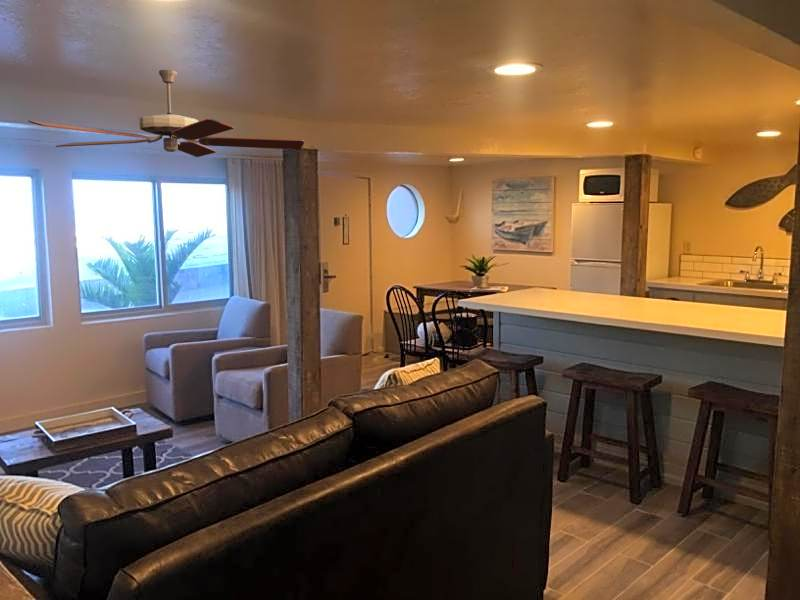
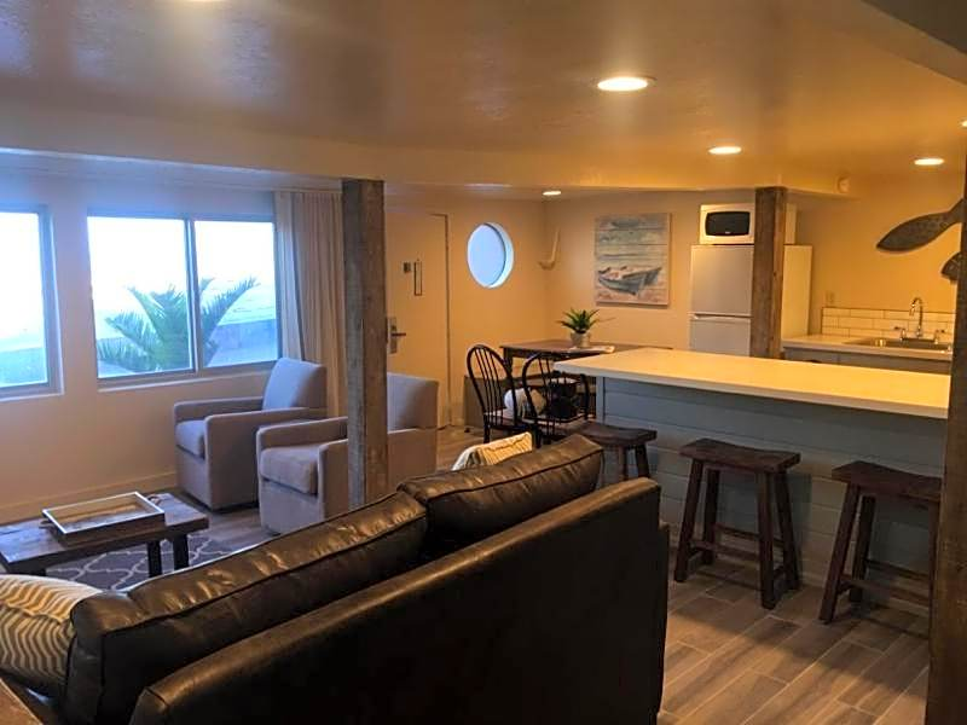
- ceiling fan (178, 115)
